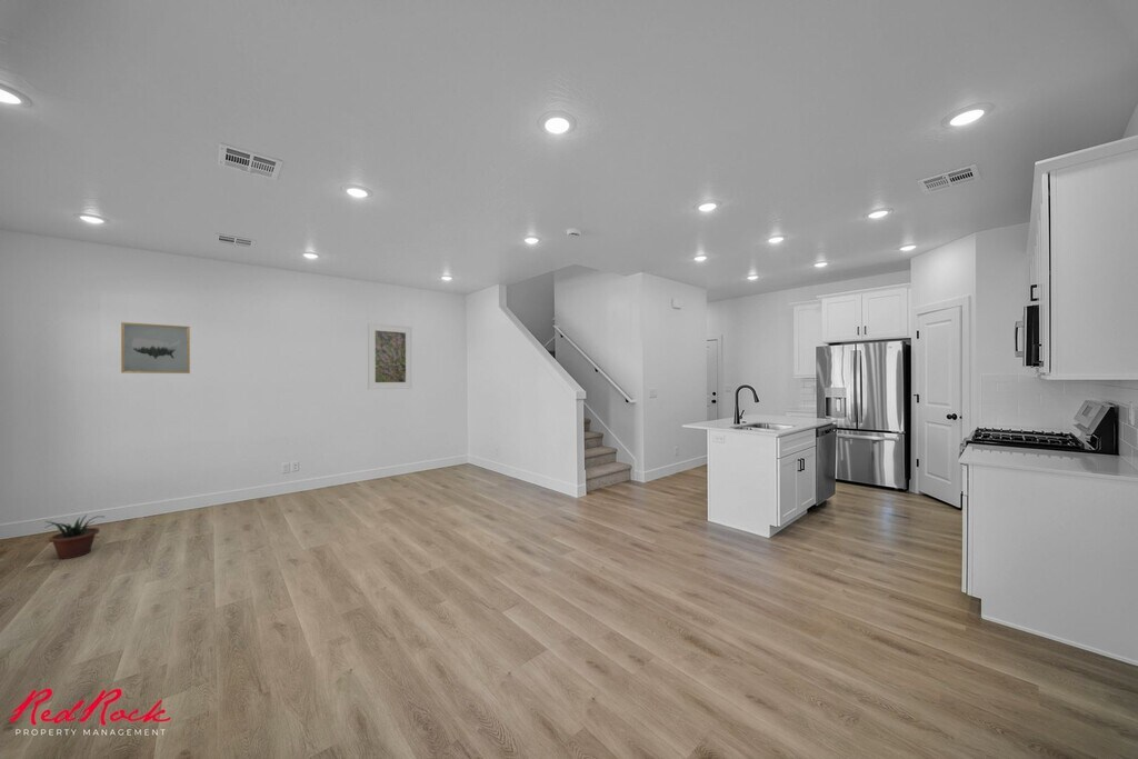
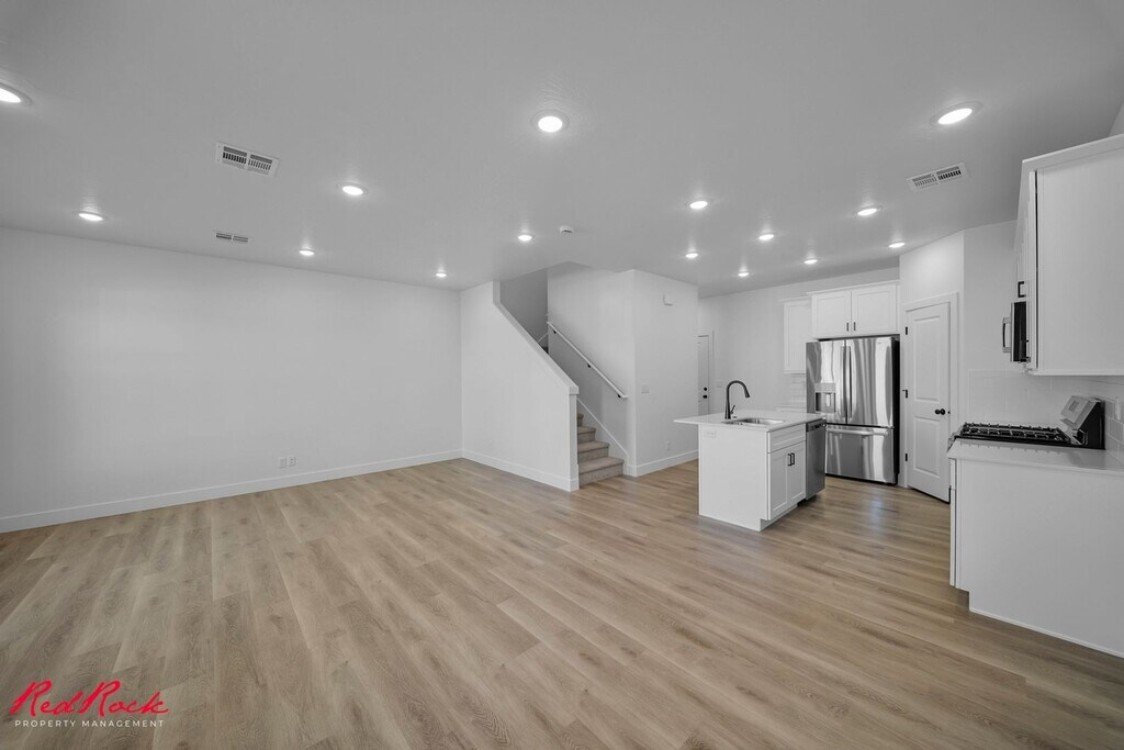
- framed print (390, 357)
- potted plant (74, 537)
- wall art (157, 348)
